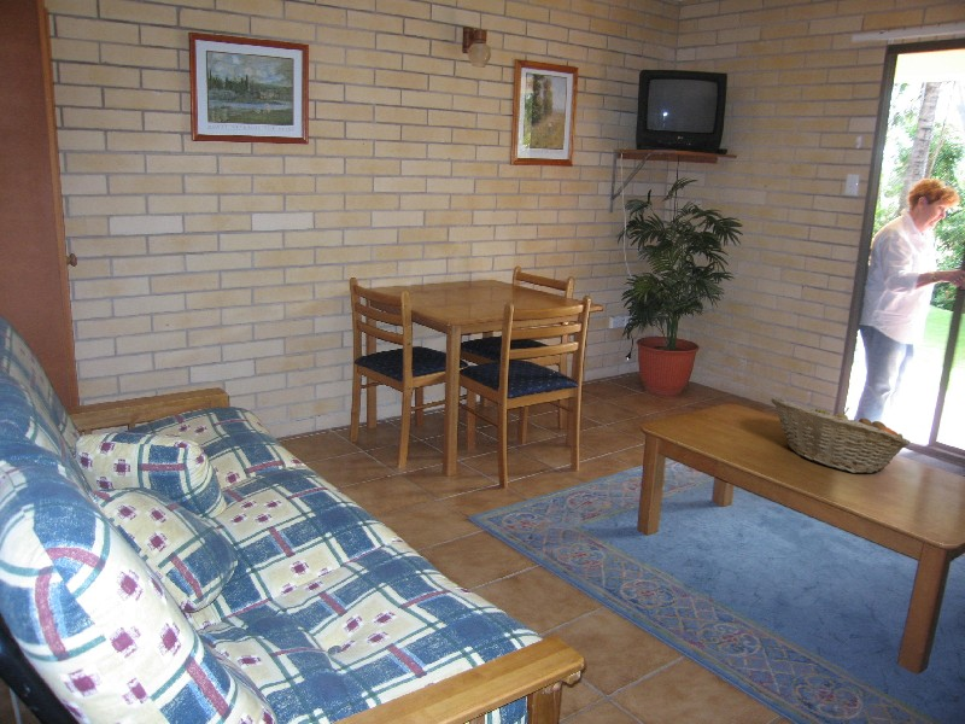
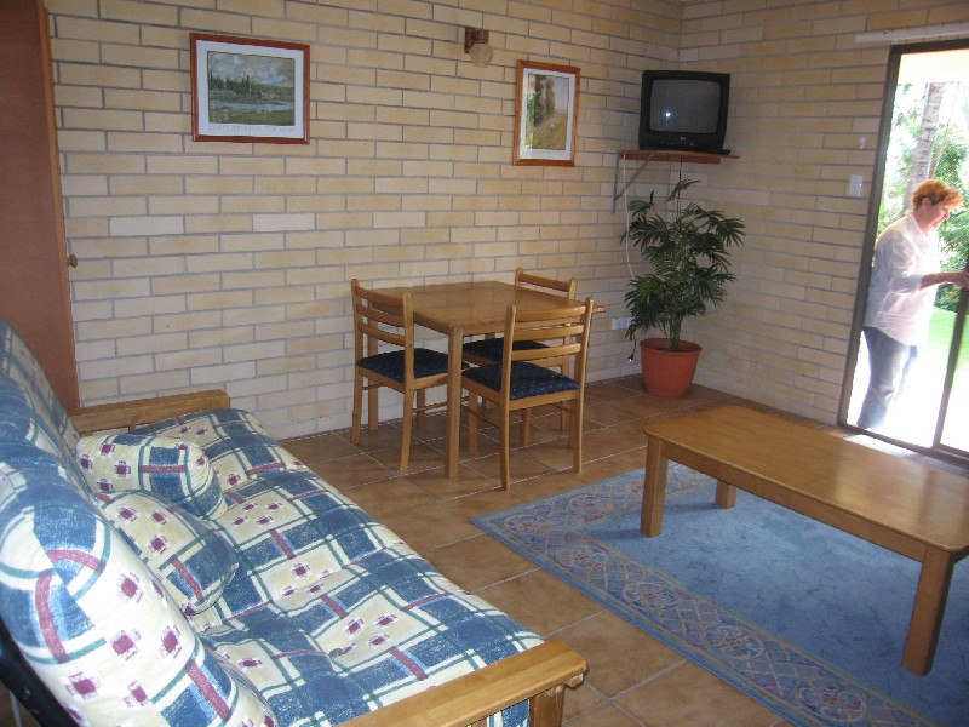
- fruit basket (836, 430)
